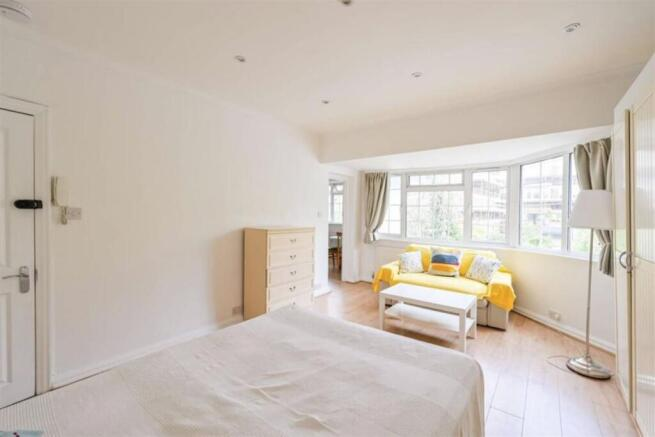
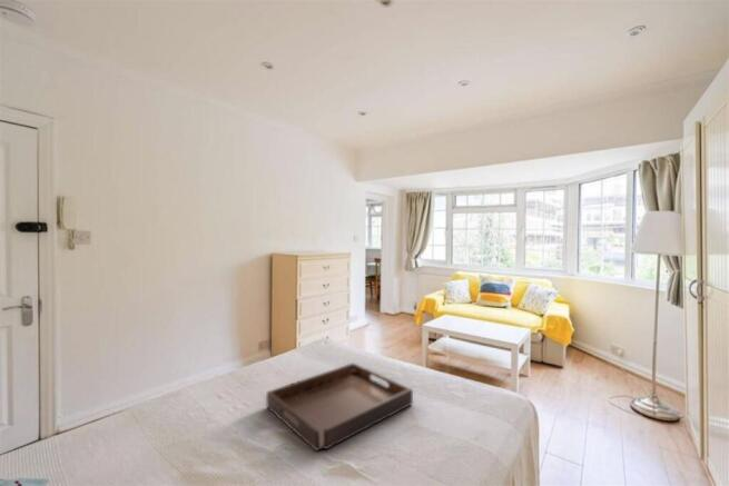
+ serving tray (339, 397)
